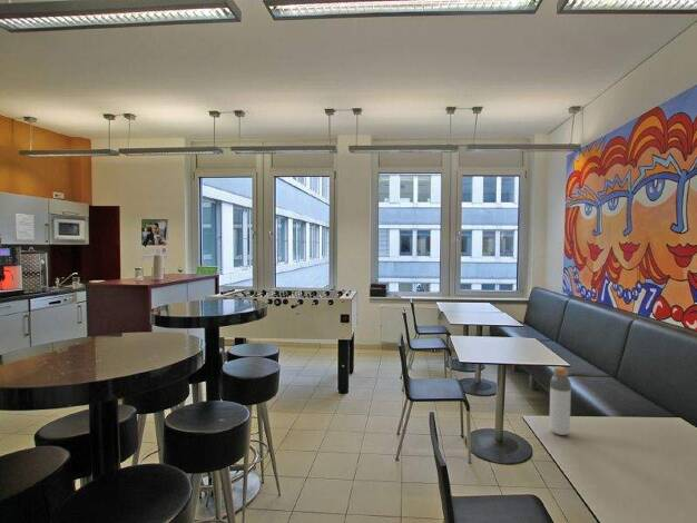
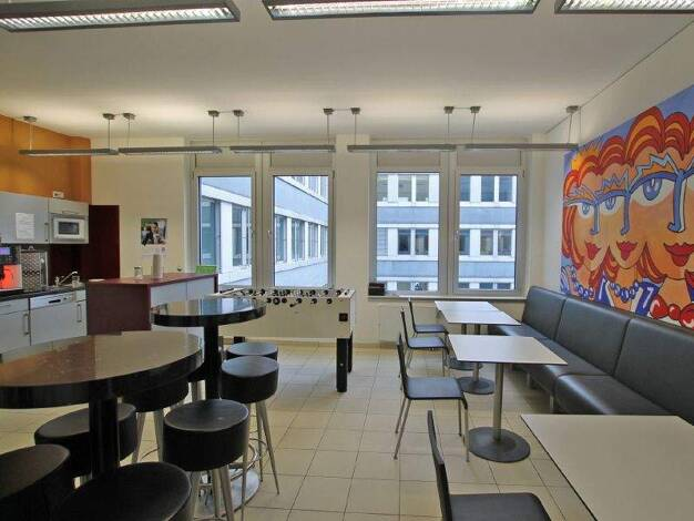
- bottle (560, 399)
